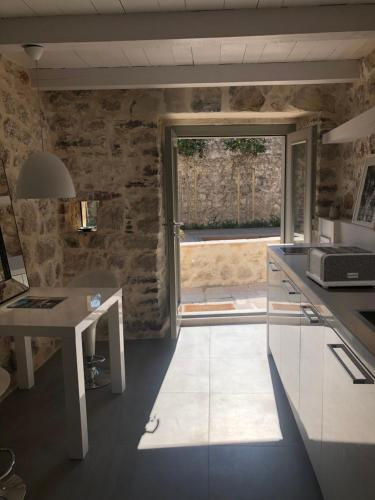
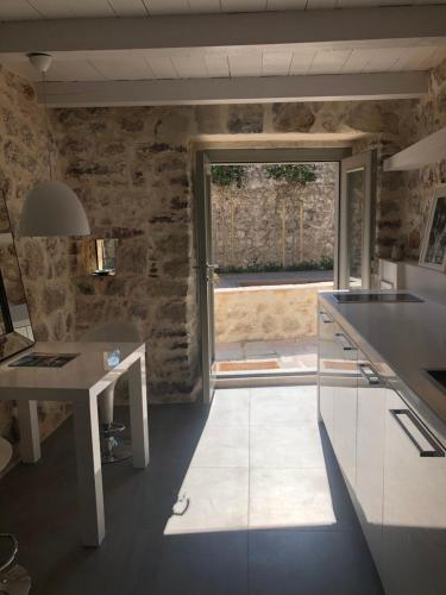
- toaster (340, 265)
